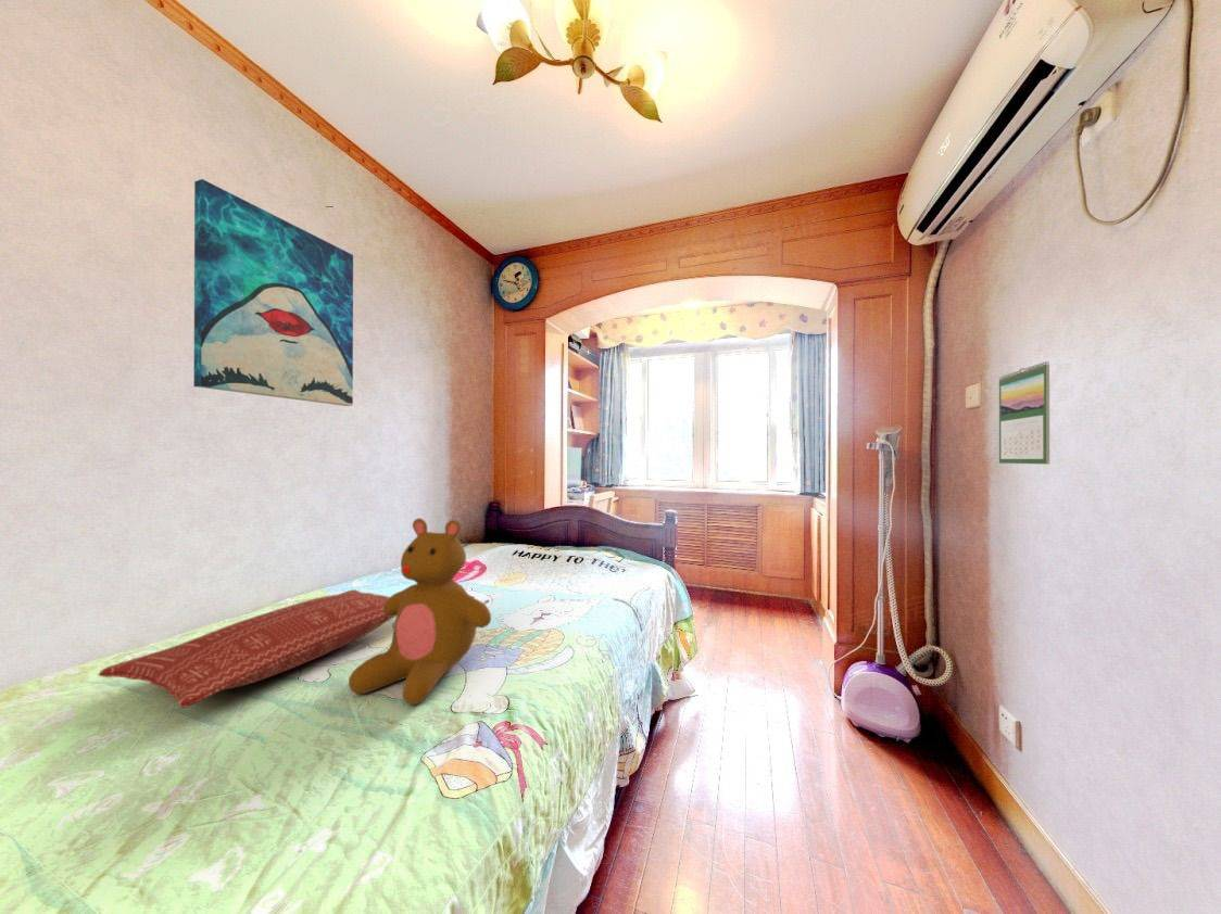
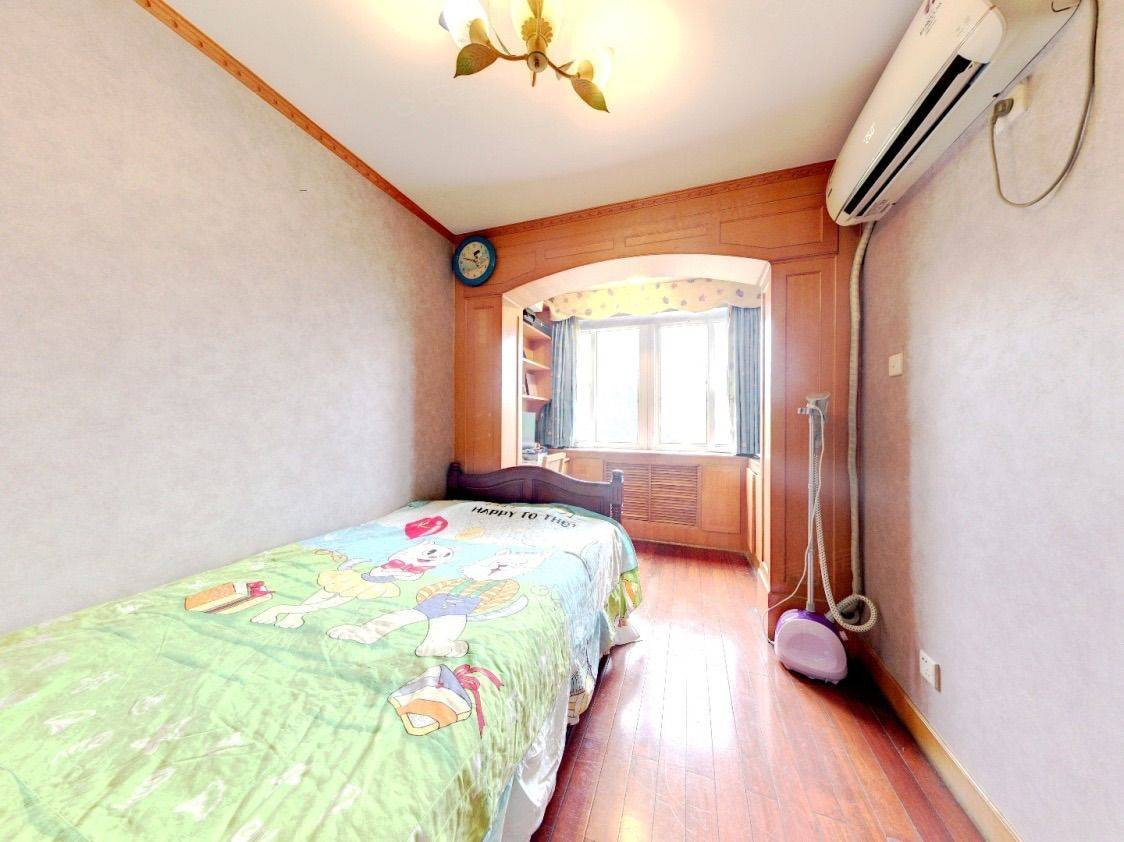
- pillow (293, 633)
- teddy bear (419, 599)
- wall art (286, 310)
- calendar (1021, 416)
